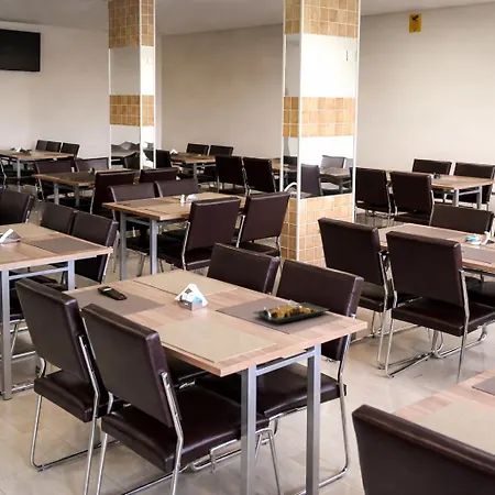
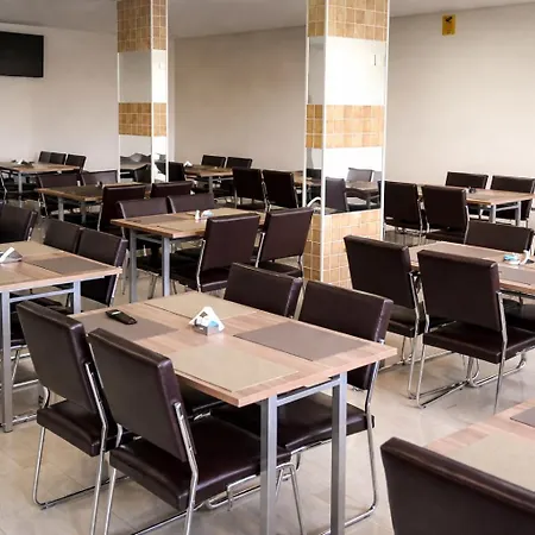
- plate (287, 307)
